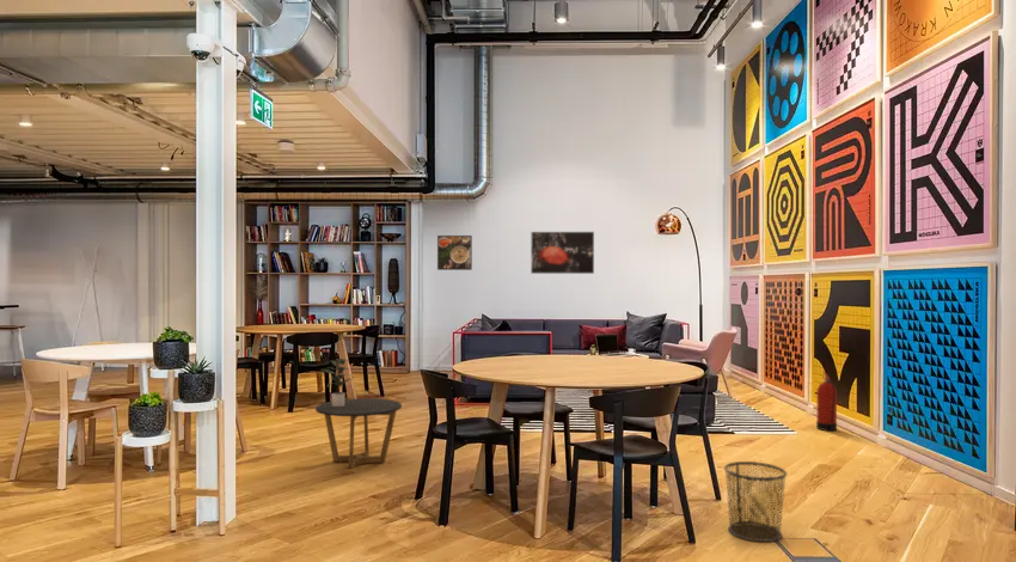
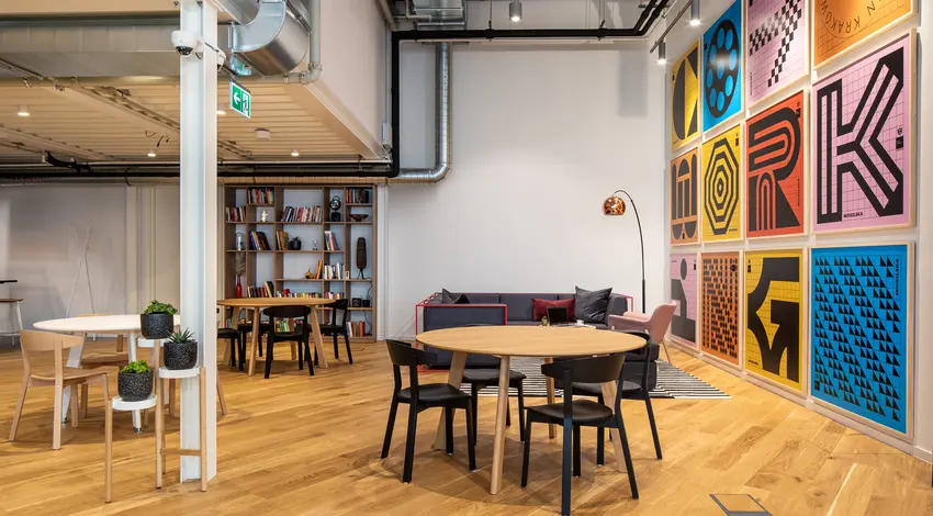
- wall art (562, 252)
- potted plant (339, 380)
- waste bin (754, 500)
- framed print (454, 252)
- fire extinguisher (828, 401)
- side table (365, 433)
